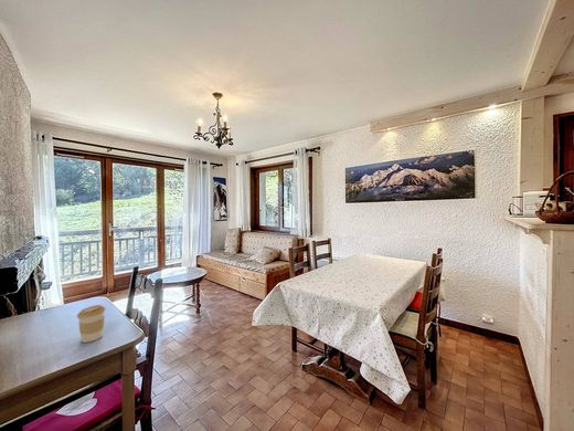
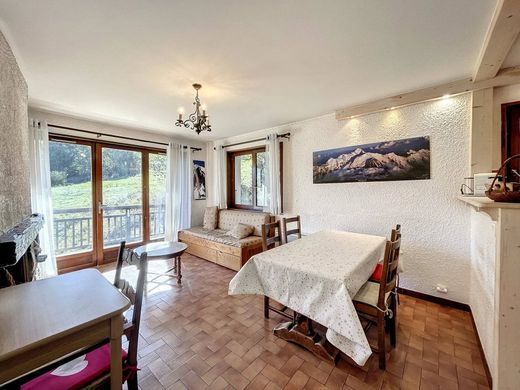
- coffee cup (92, 322)
